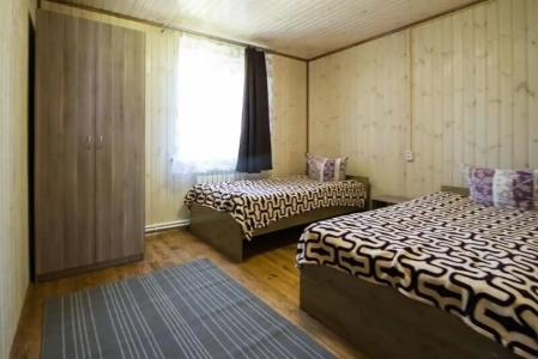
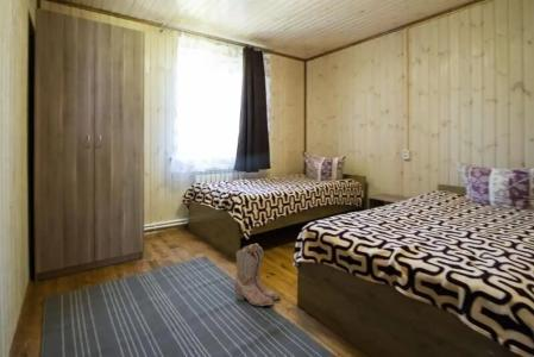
+ boots (257, 271)
